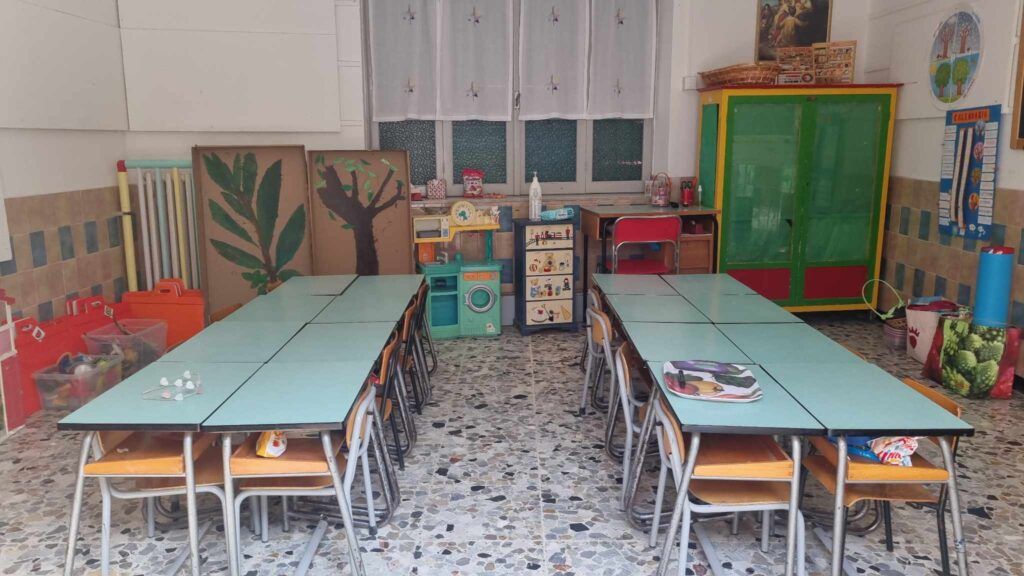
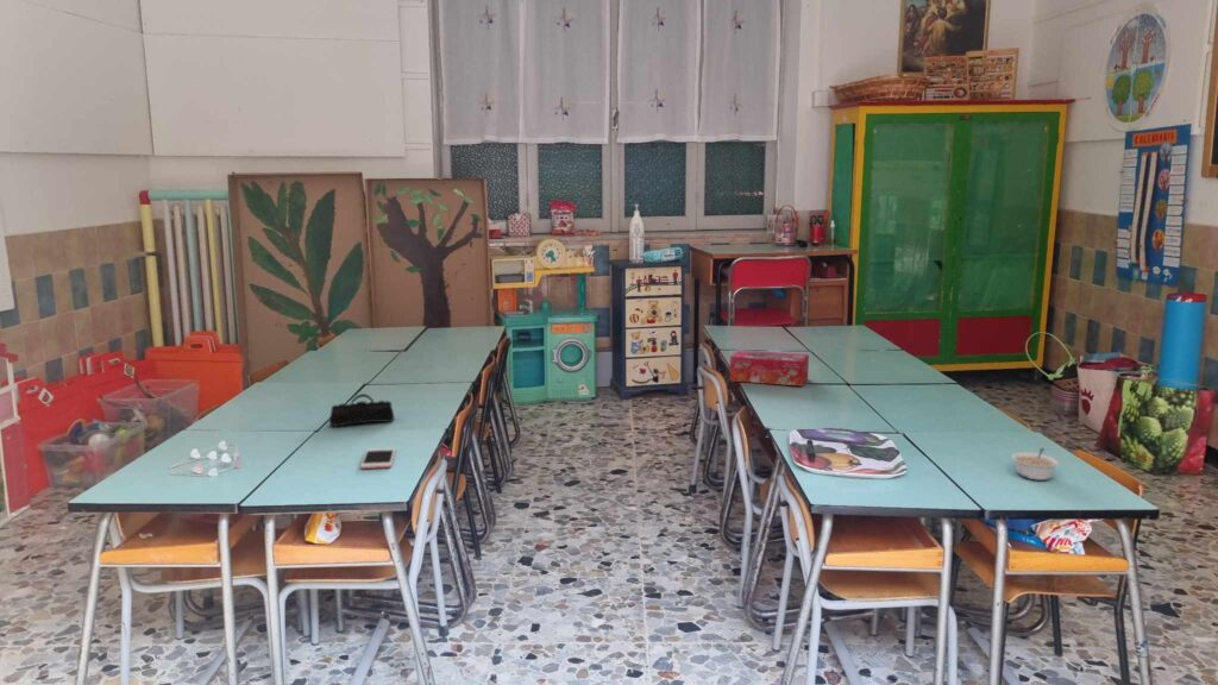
+ cell phone (378, 457)
+ pencil case (360, 408)
+ legume (1034, 464)
+ tissue box (768, 367)
